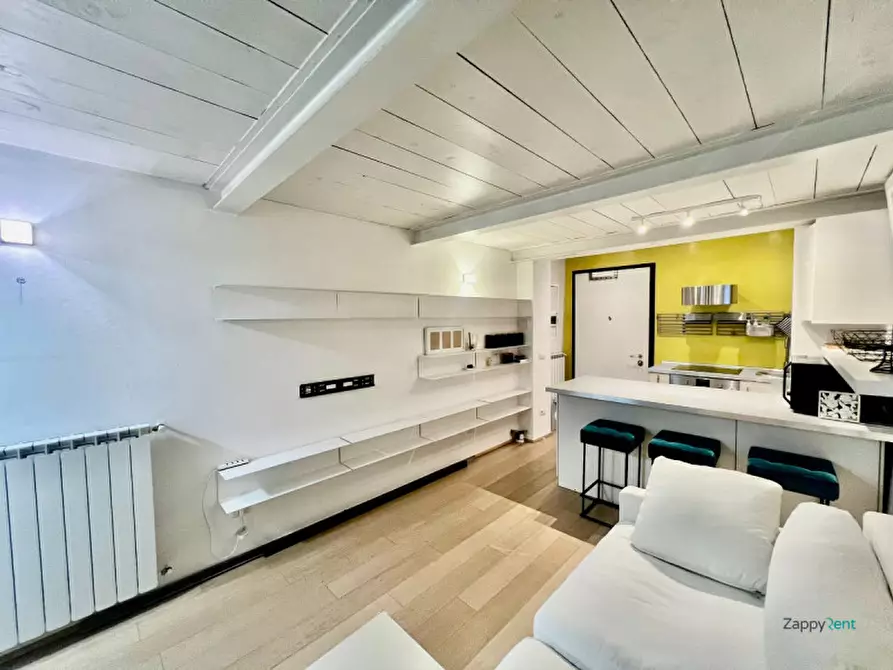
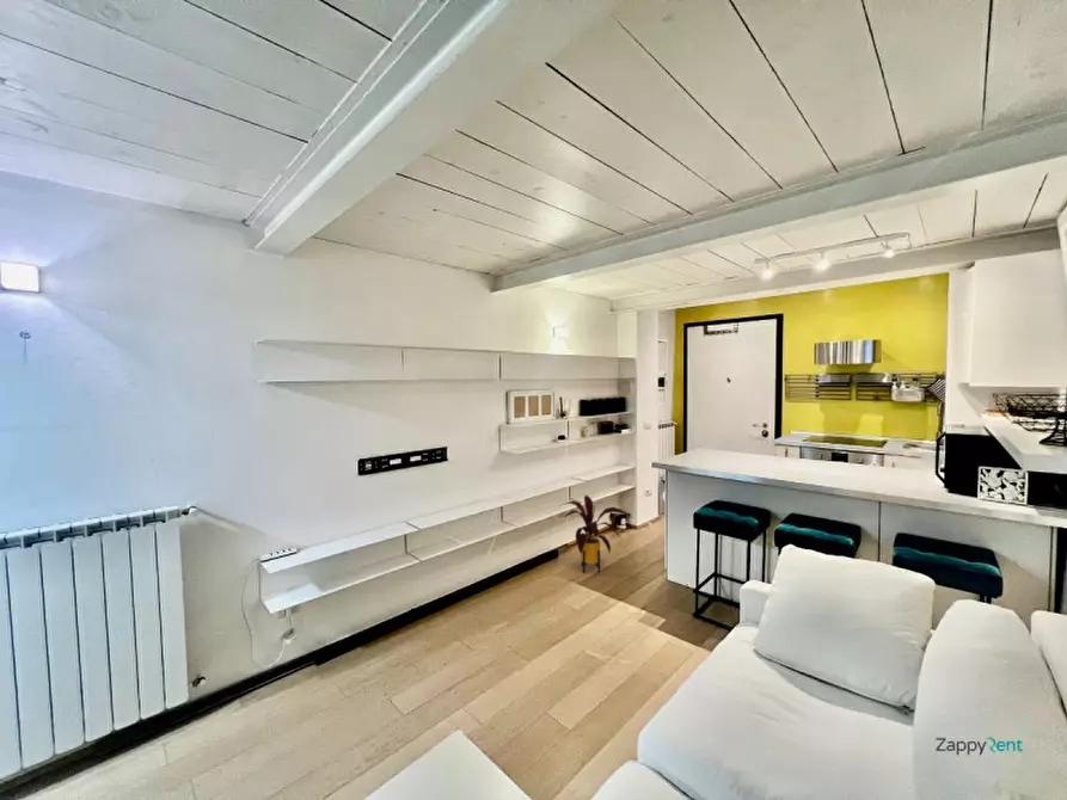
+ house plant (587, 534)
